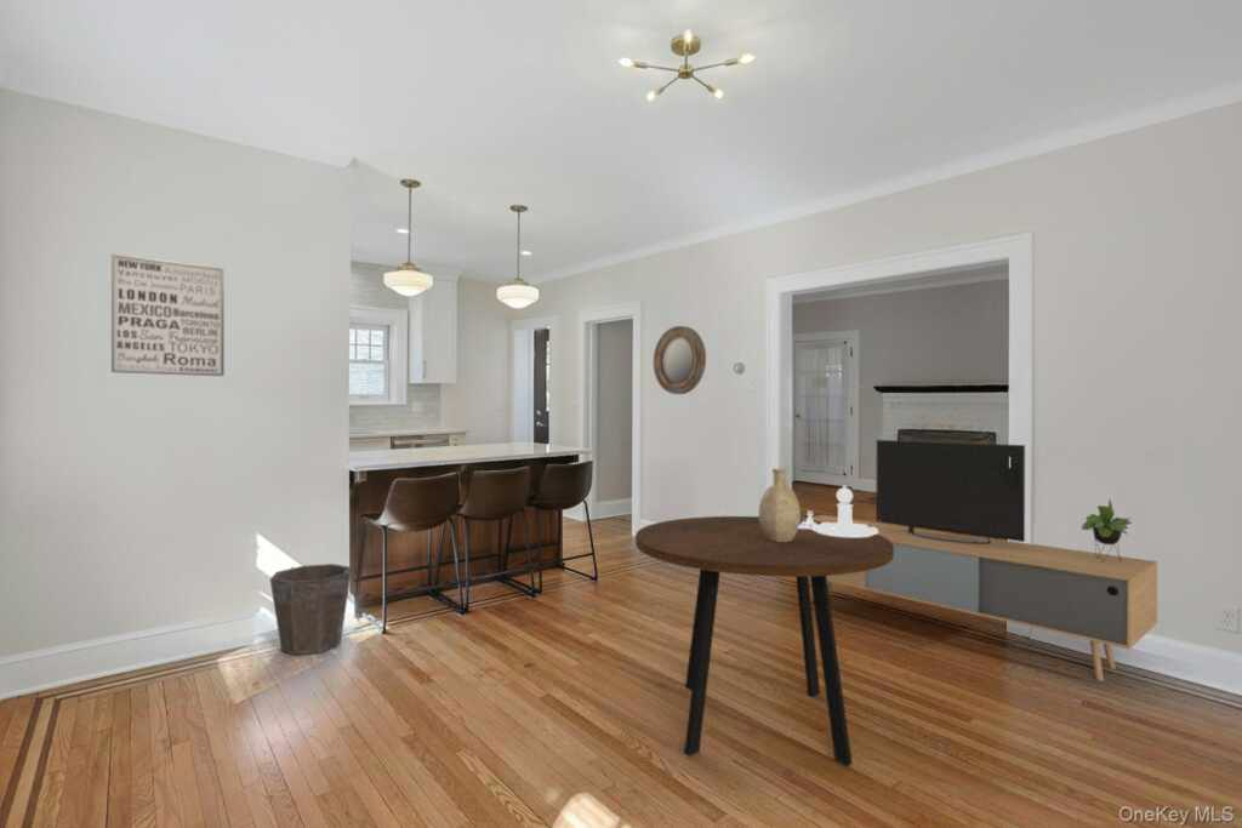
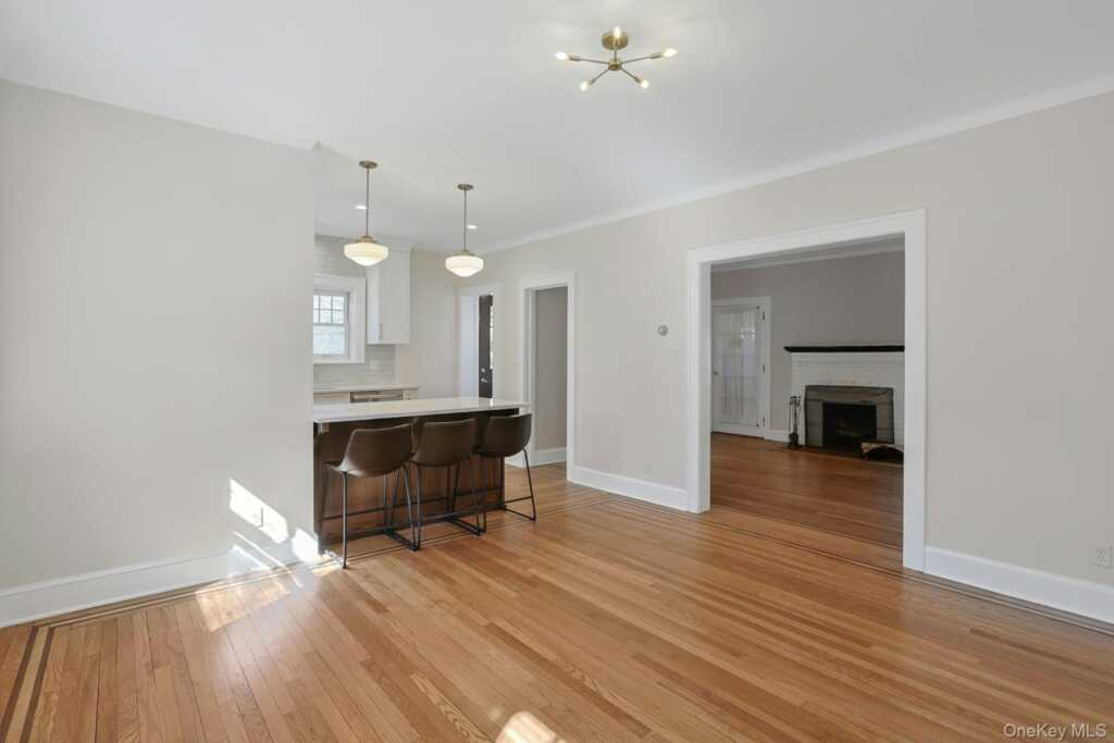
- candlestick (837, 504)
- wall art (170, 318)
- waste bin (312, 609)
- media console (940, 536)
- home mirror (678, 360)
- dining table (801, 626)
- decorative vase (779, 503)
